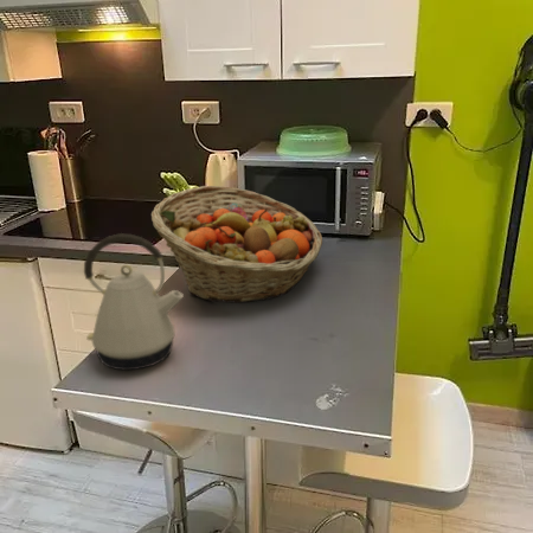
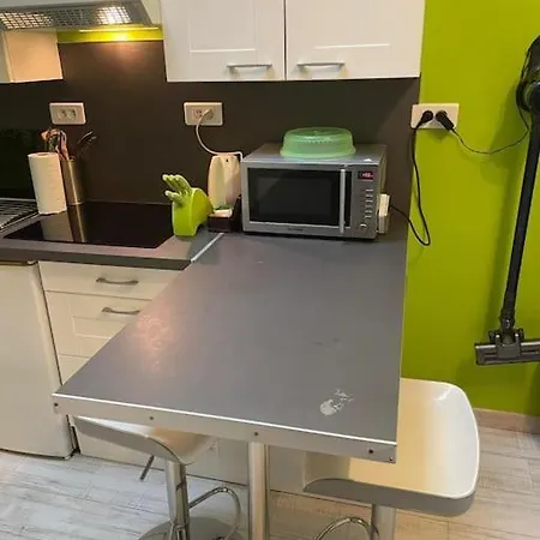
- fruit basket (240, 238)
- kettle (133, 296)
